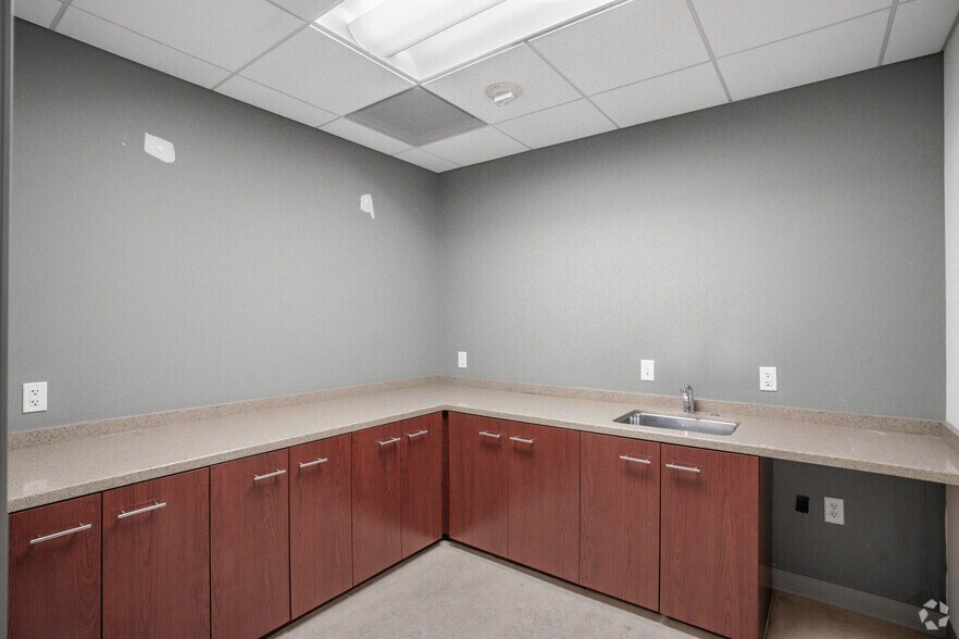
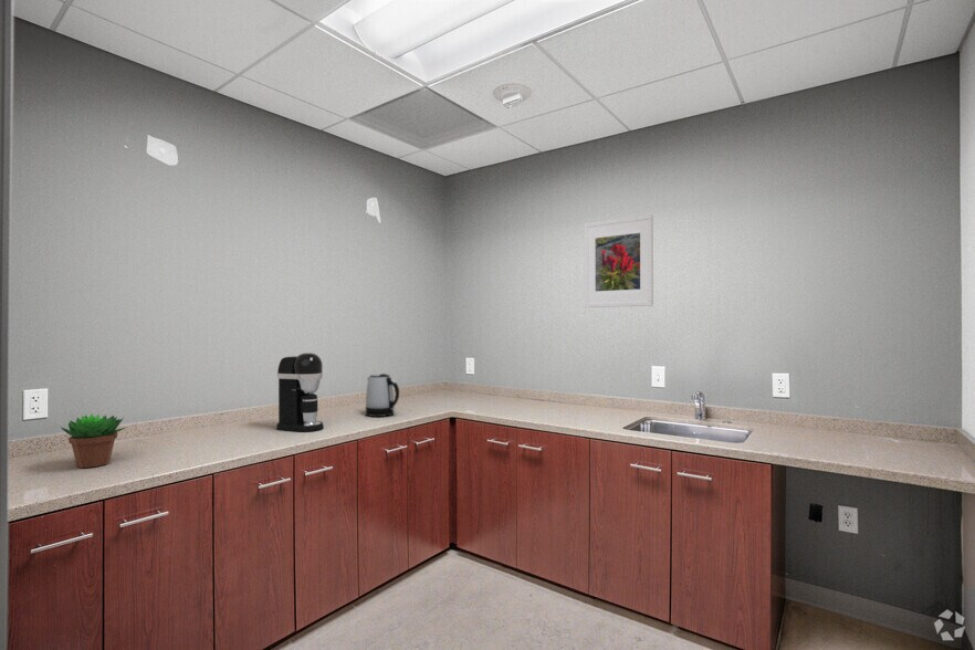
+ succulent plant (94, 438)
+ kettle (382, 394)
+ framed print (617, 262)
+ coffee maker (300, 390)
